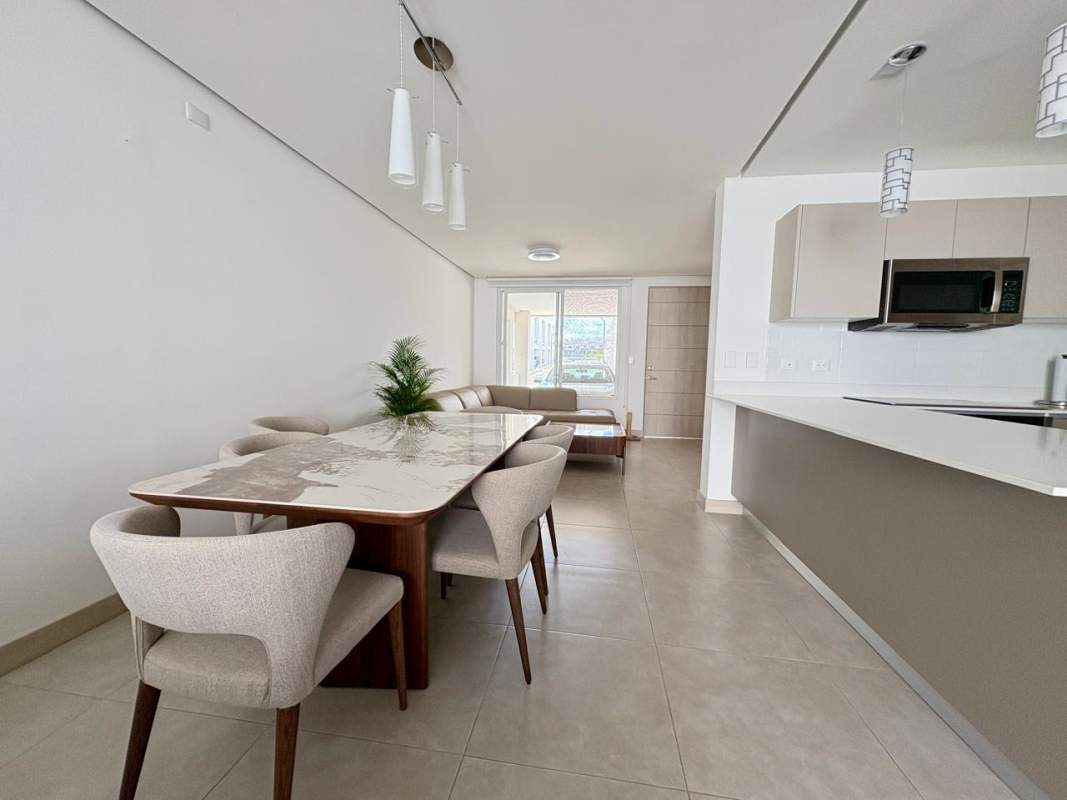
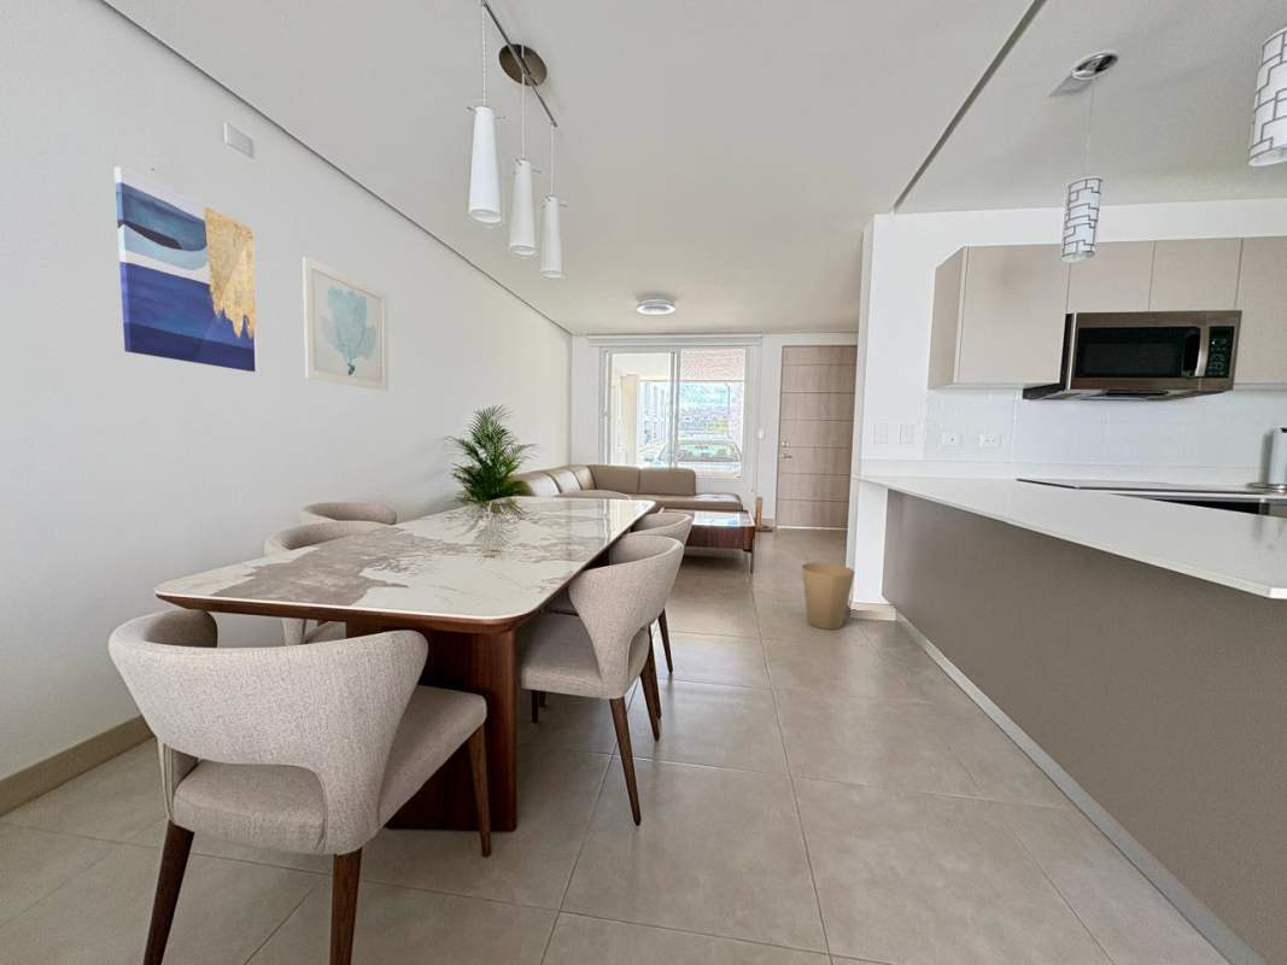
+ wall art (195, 282)
+ trash can (826, 596)
+ wall art (350, 332)
